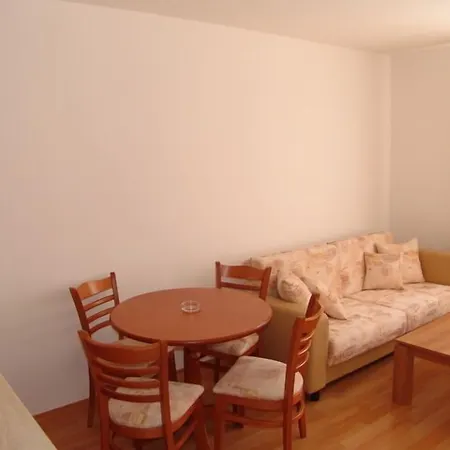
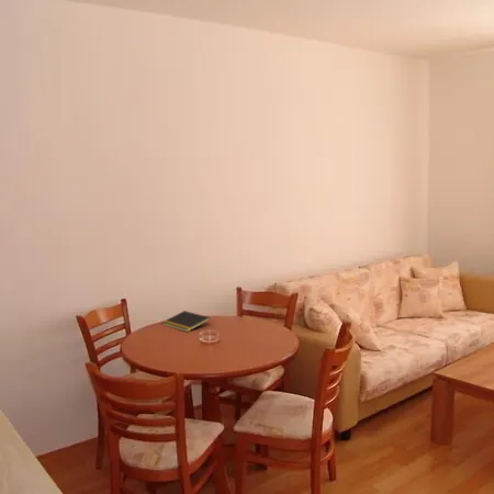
+ notepad (186, 321)
